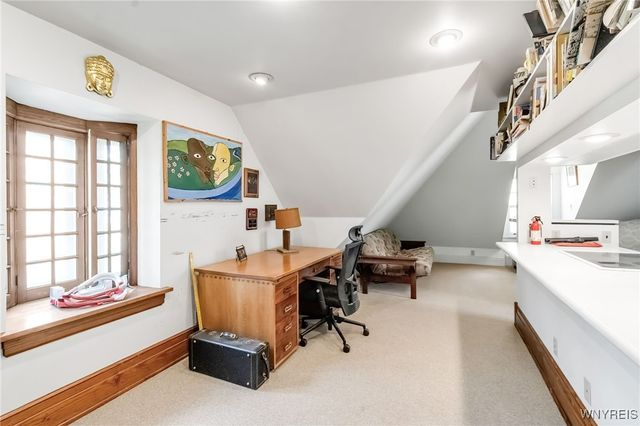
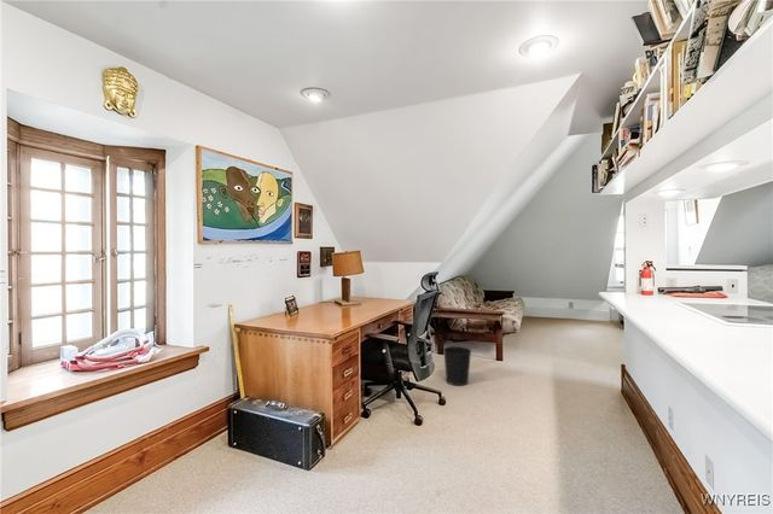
+ wastebasket (457, 366)
